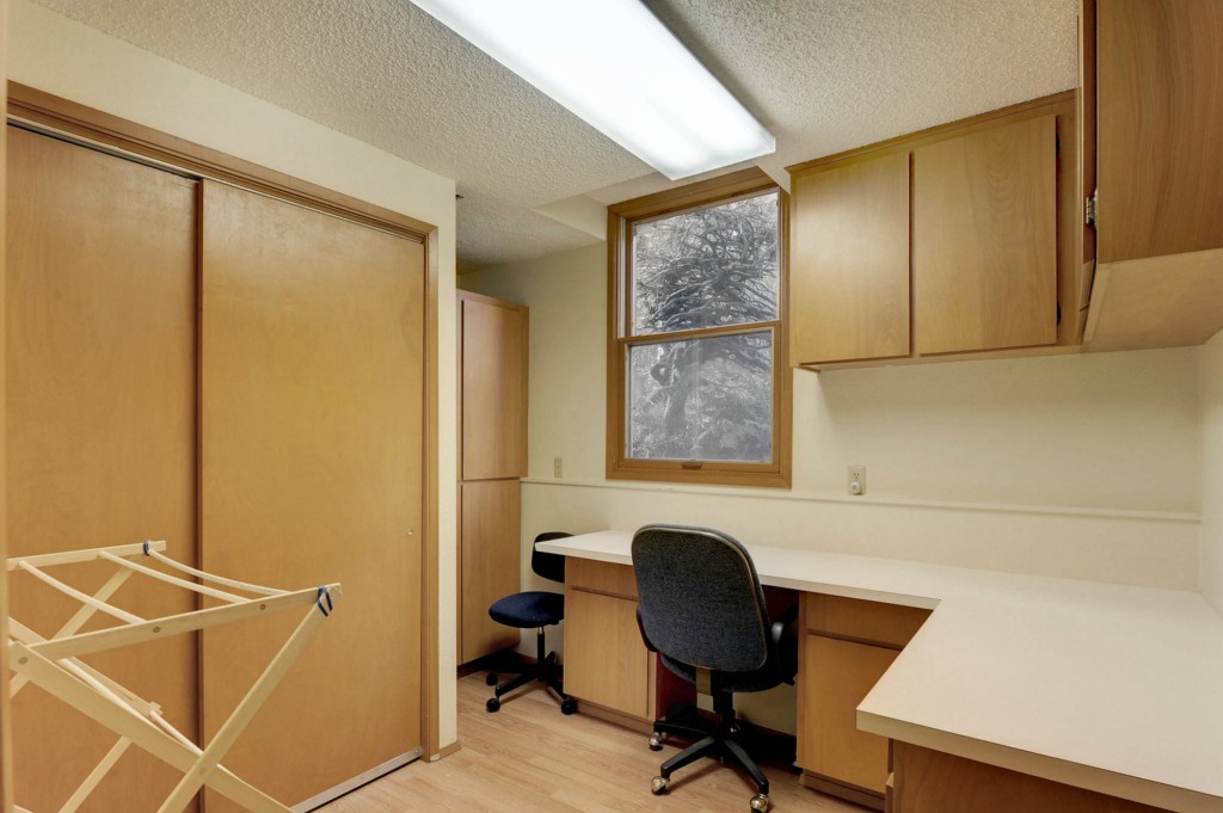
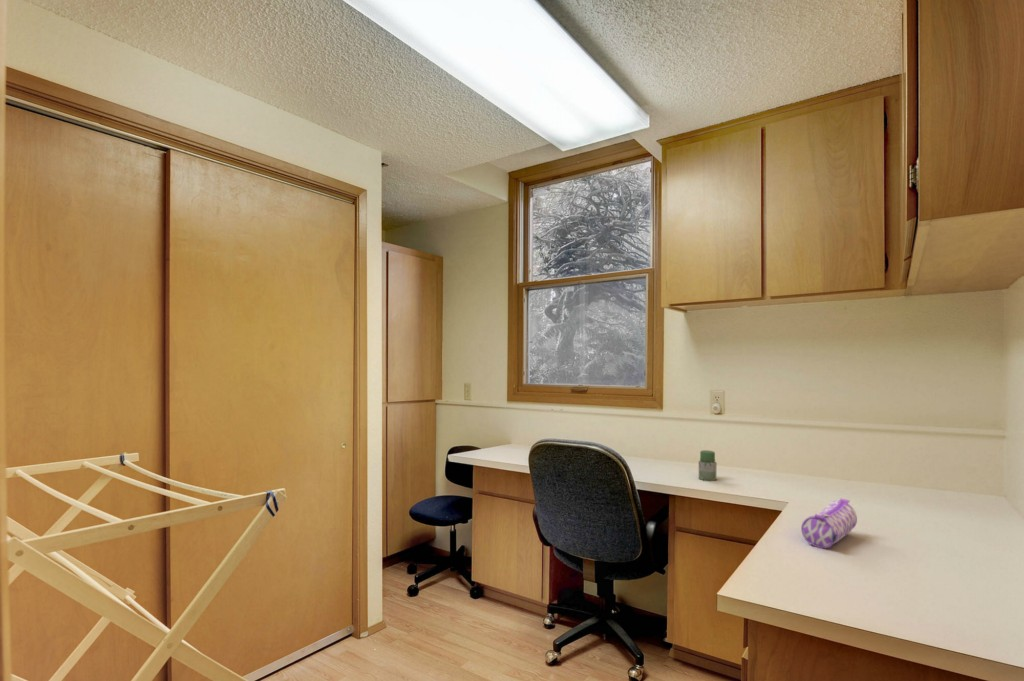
+ pencil case (829, 522)
+ jar (707, 465)
